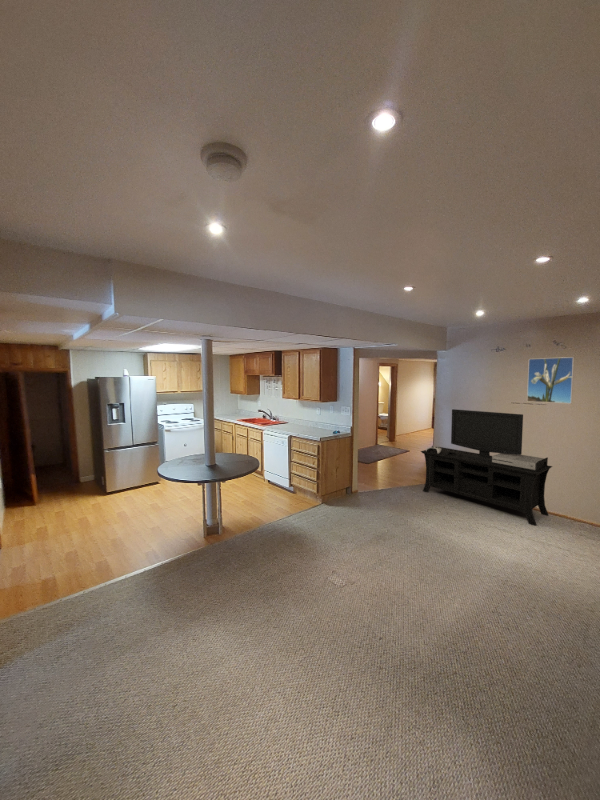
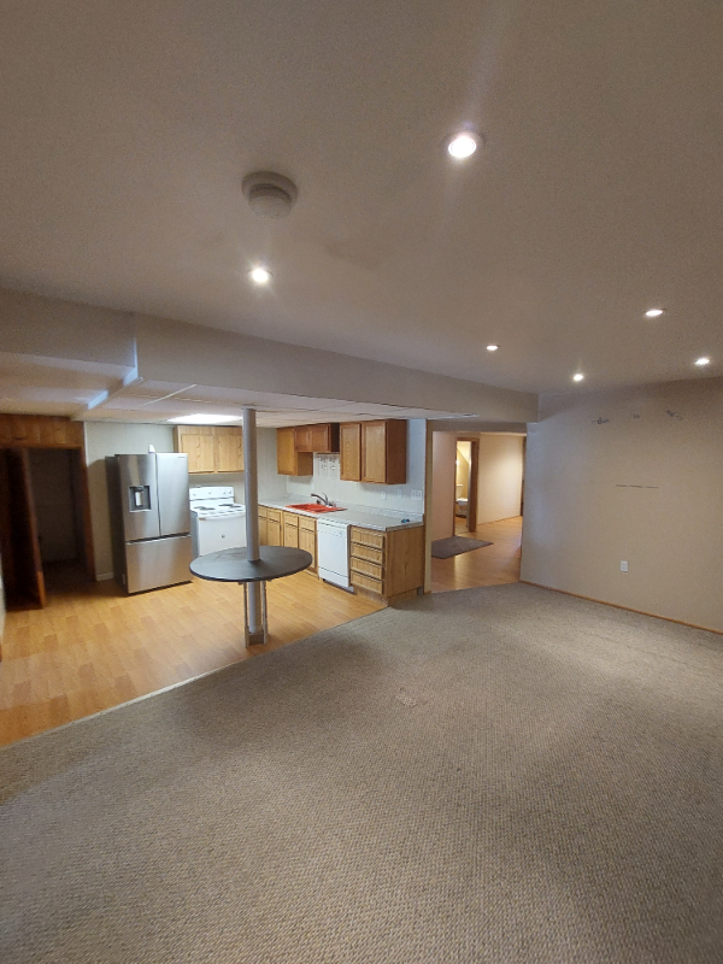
- media console (480, 457)
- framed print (549, 380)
